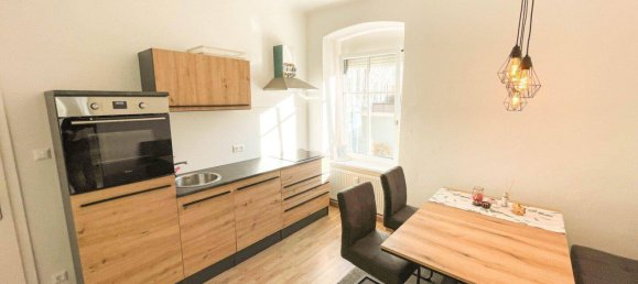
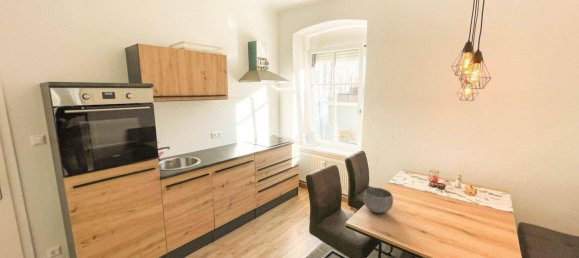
+ bowl (377, 201)
